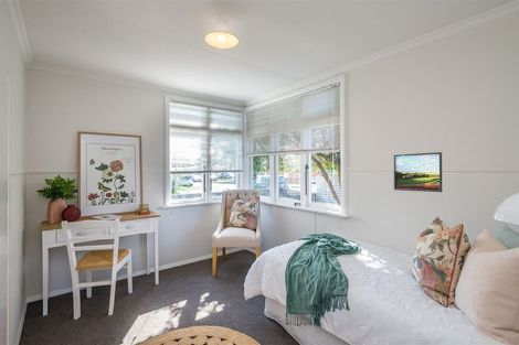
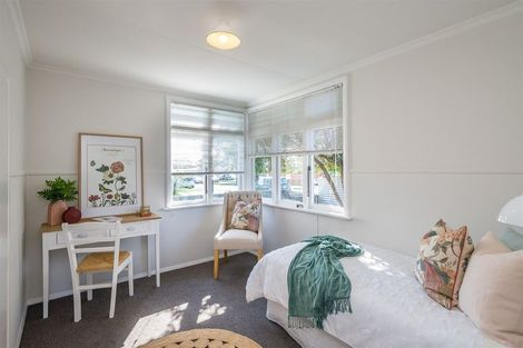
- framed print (415, 172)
